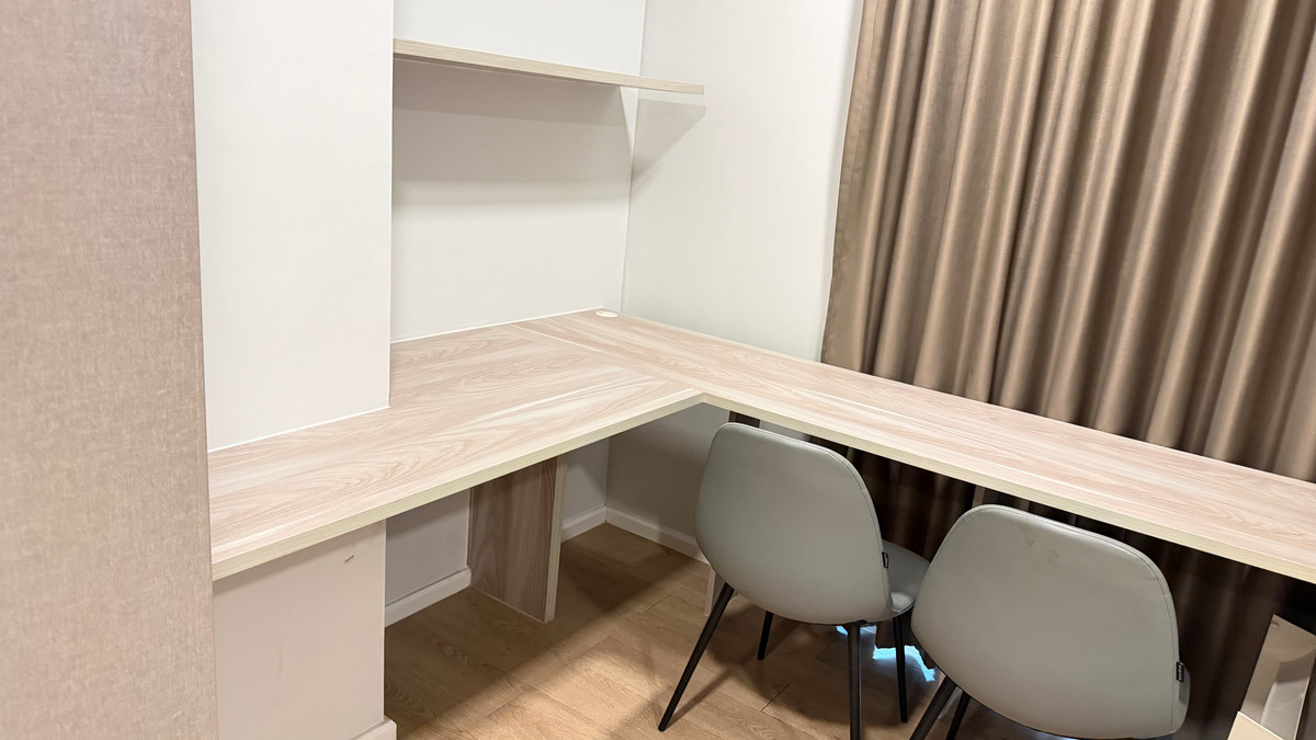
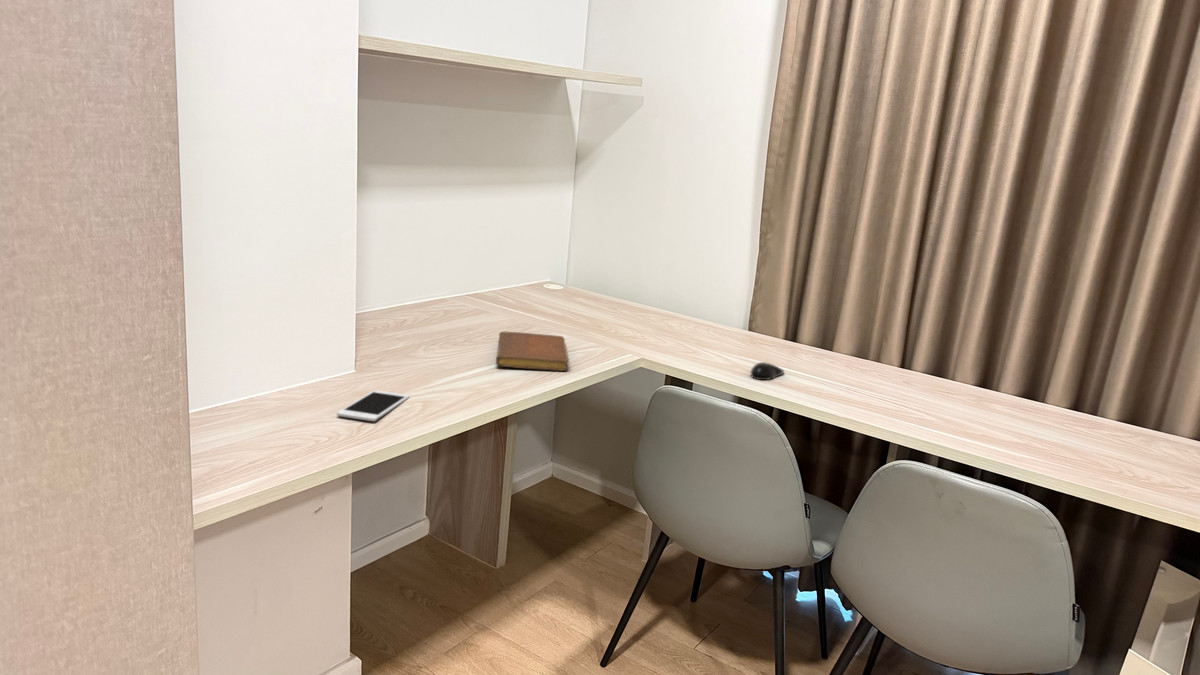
+ notebook (531, 350)
+ computer mouse (767, 368)
+ cell phone (374, 405)
